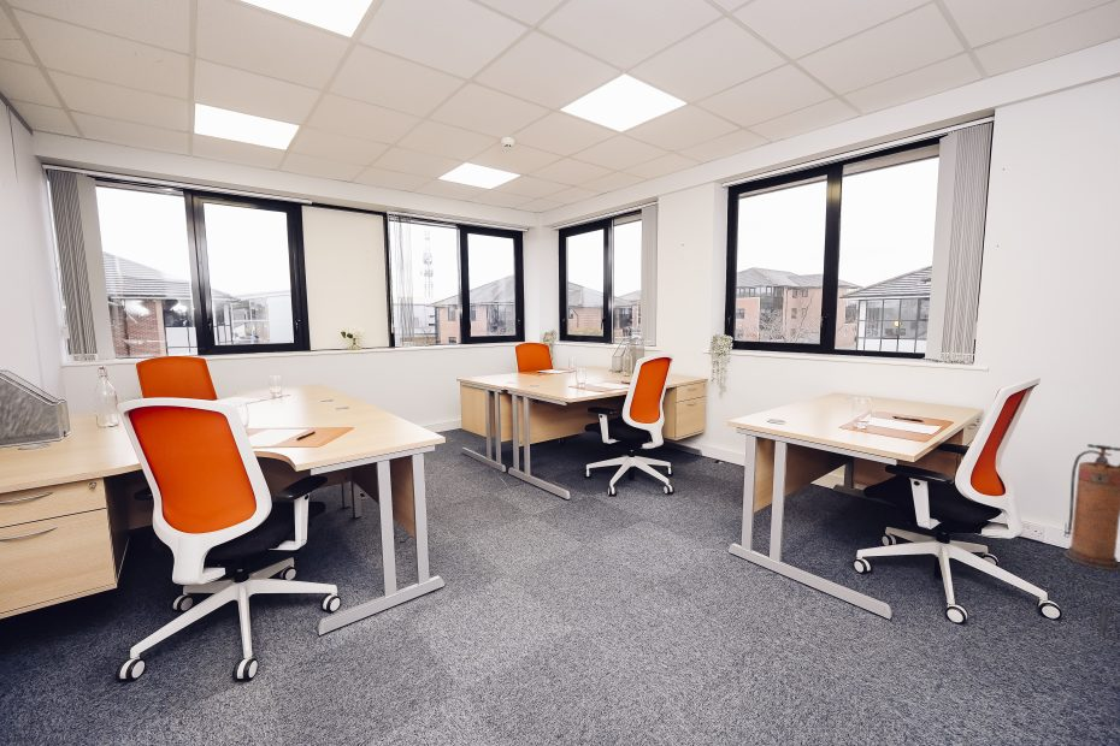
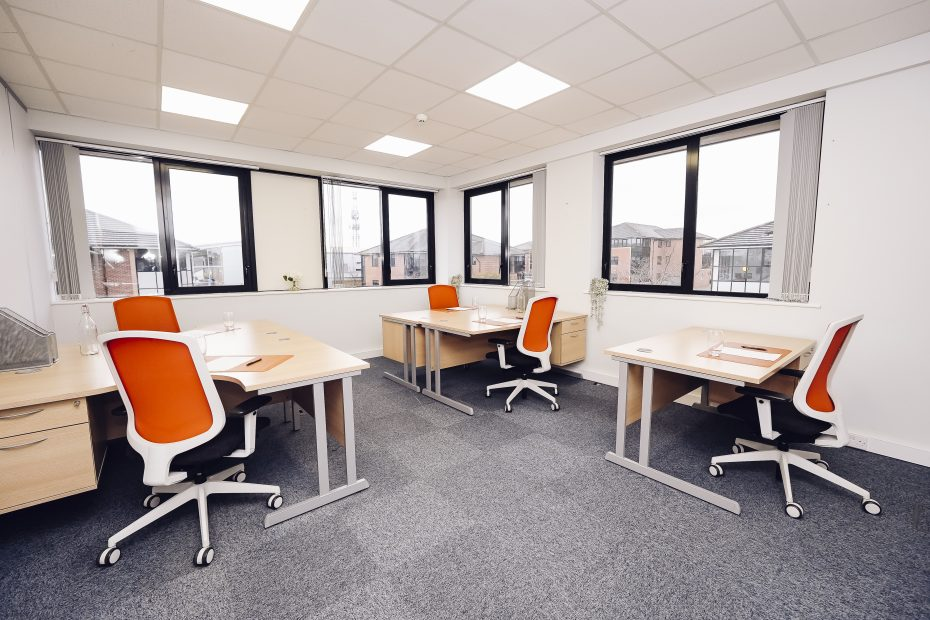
- fire extinguisher (1096, 503)
